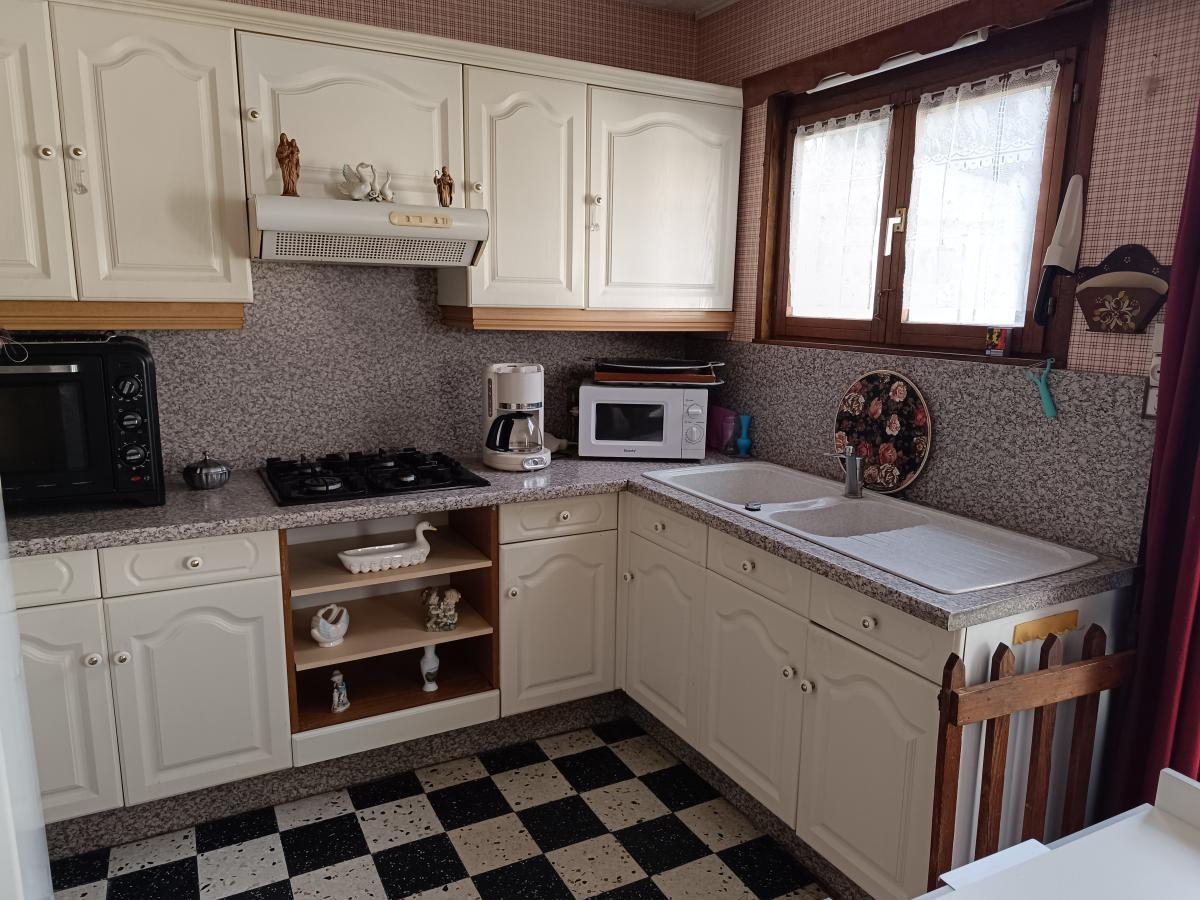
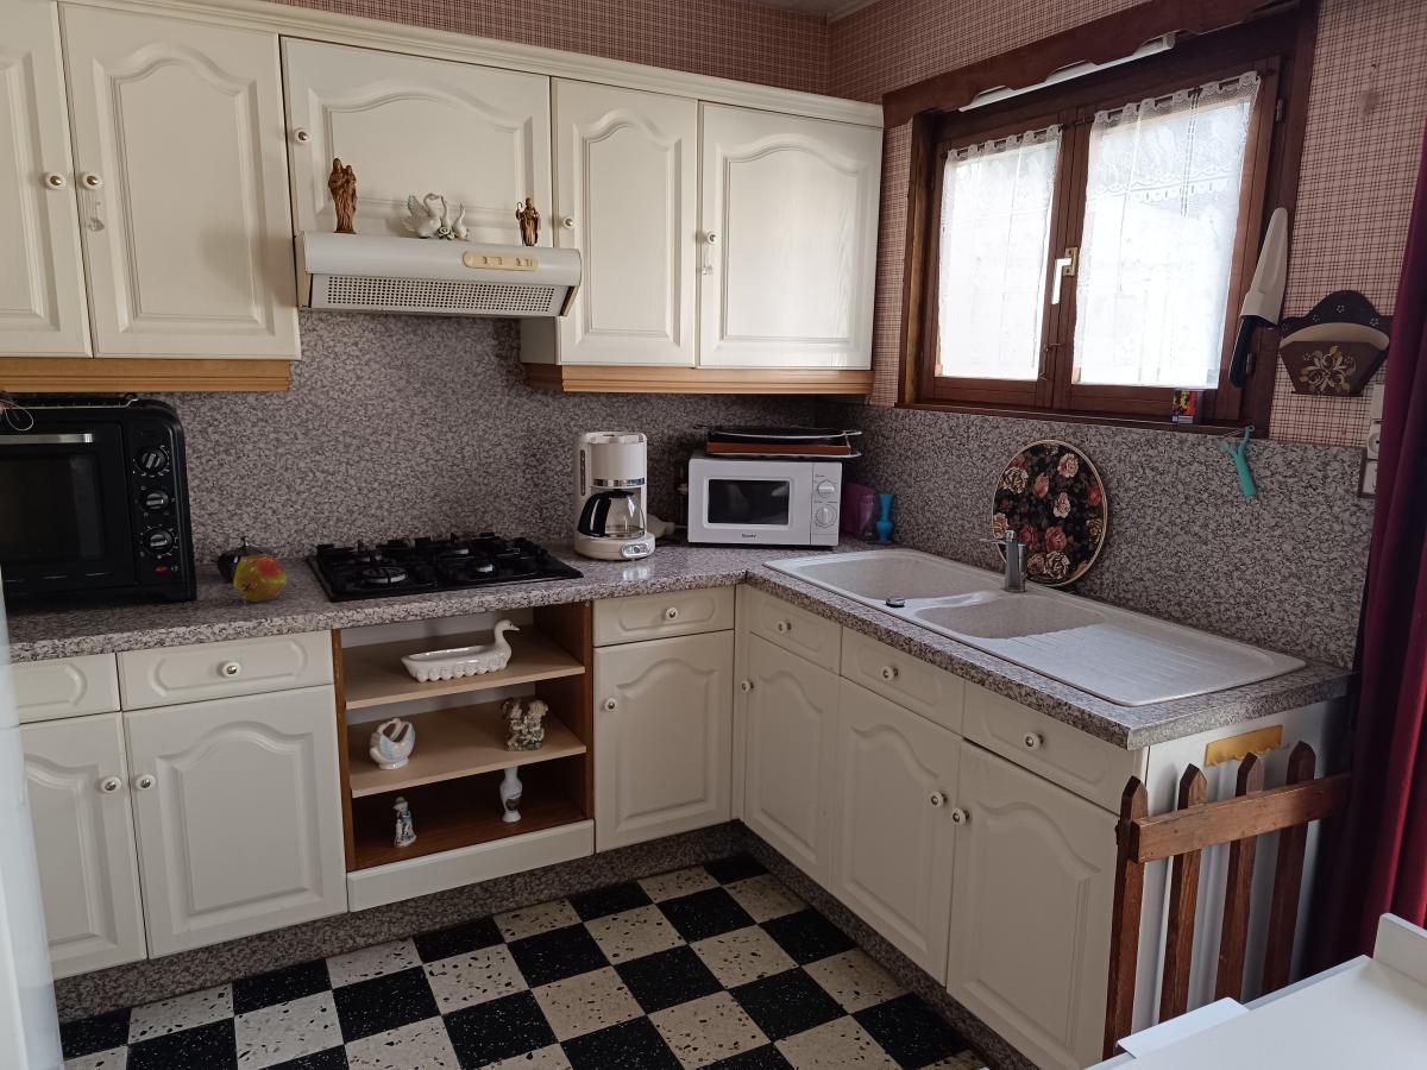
+ fruit (258, 579)
